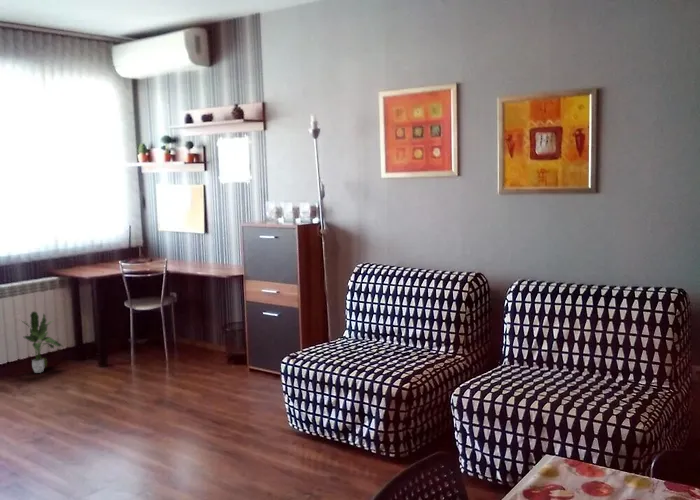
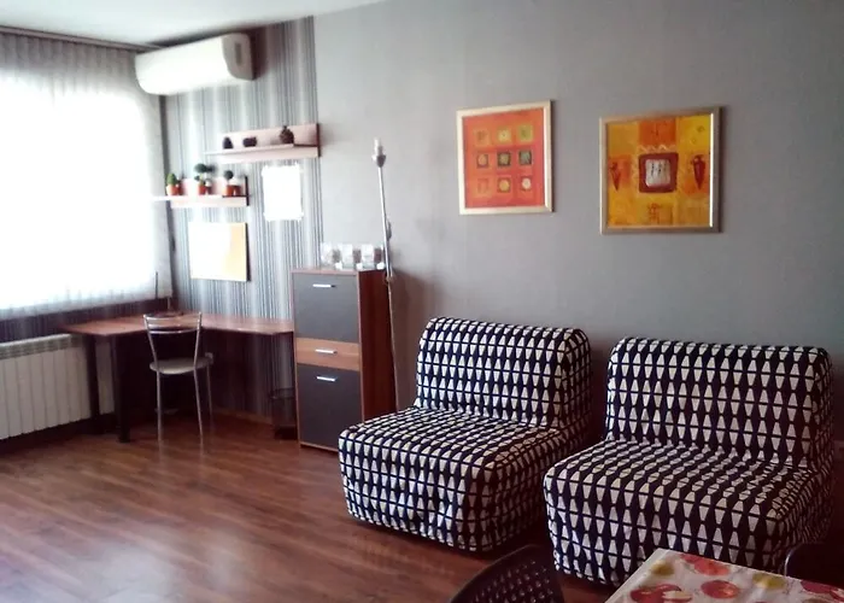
- potted plant (40, 342)
